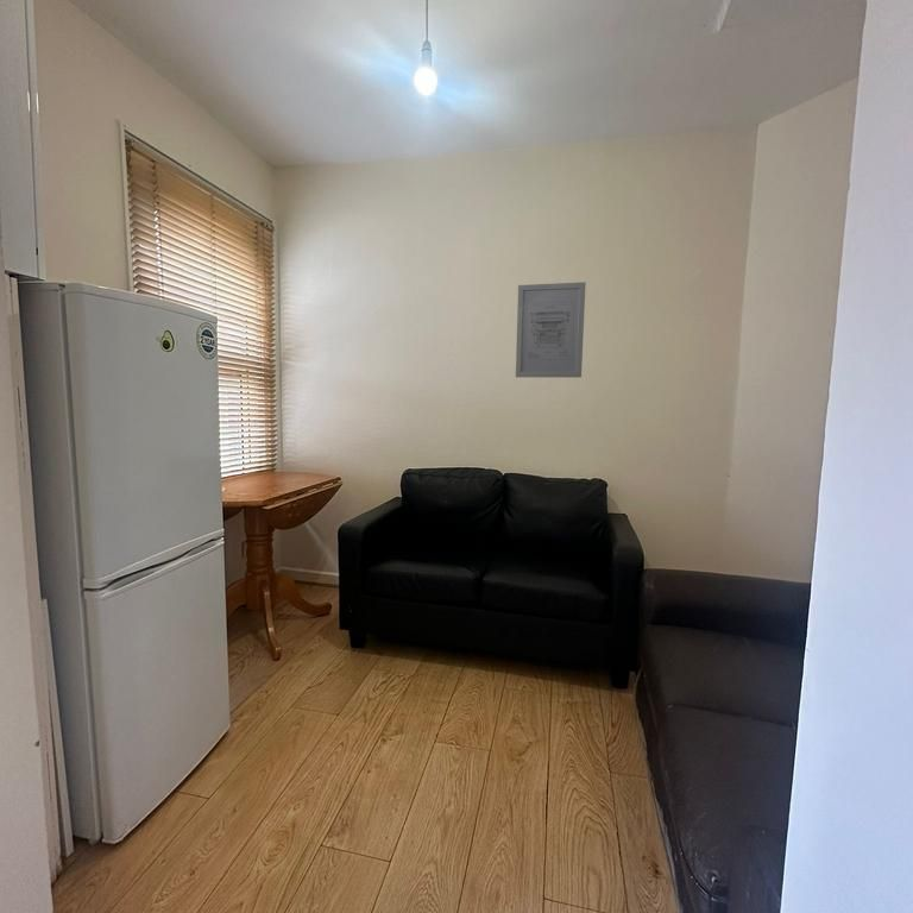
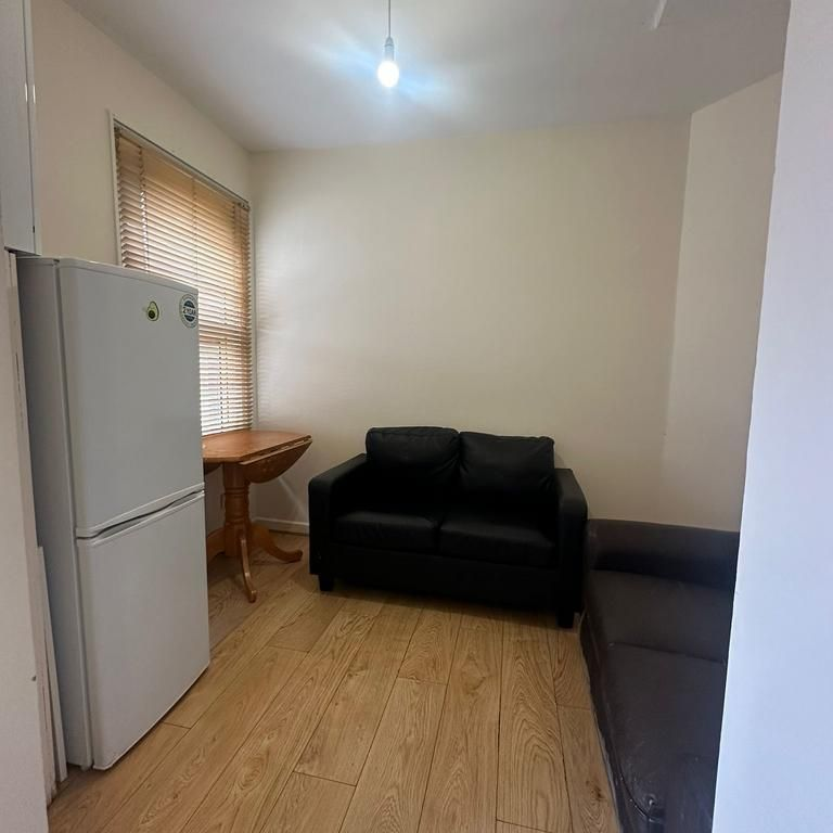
- wall art (549, 330)
